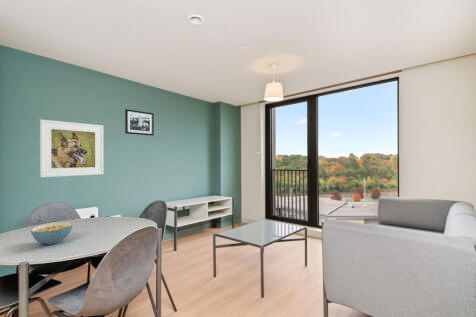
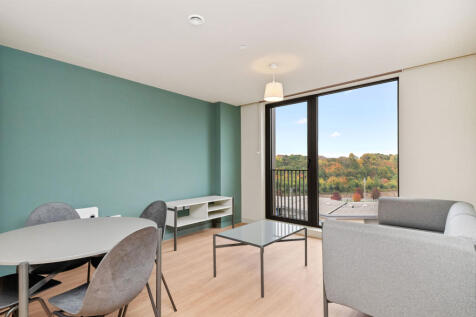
- cereal bowl (52, 234)
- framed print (74, 149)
- picture frame (140, 123)
